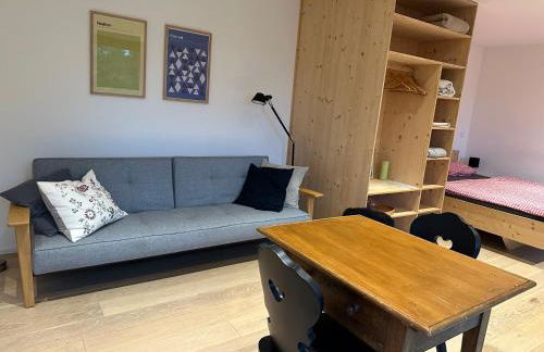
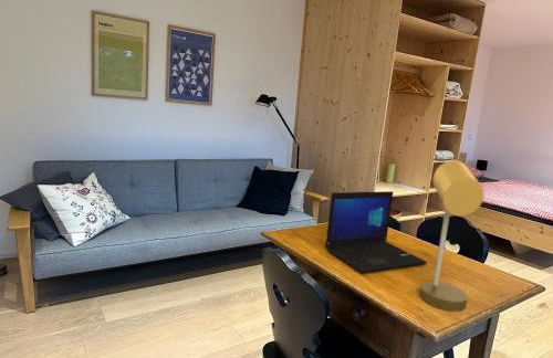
+ laptop (378, 228)
+ desk lamp (446, 234)
